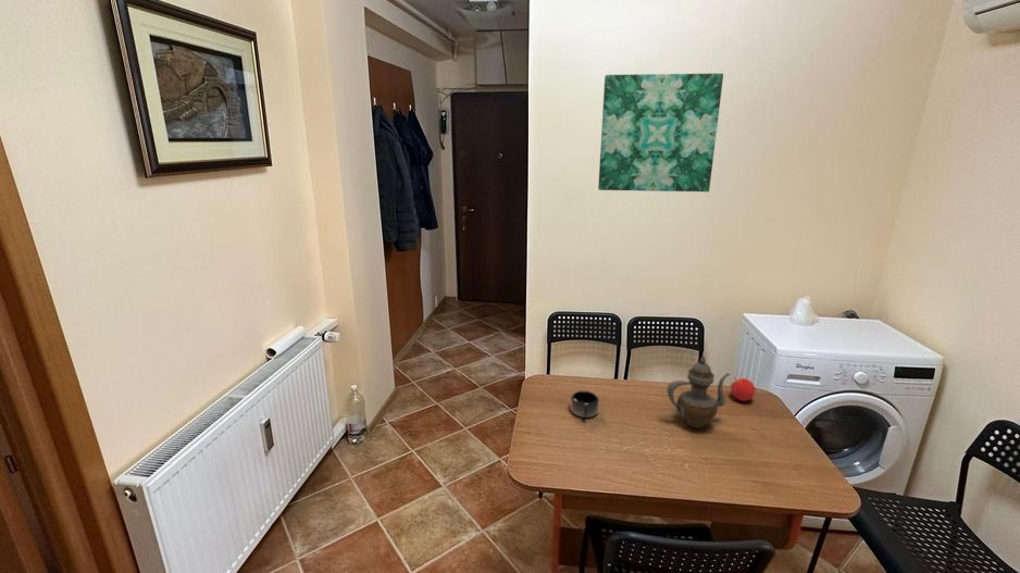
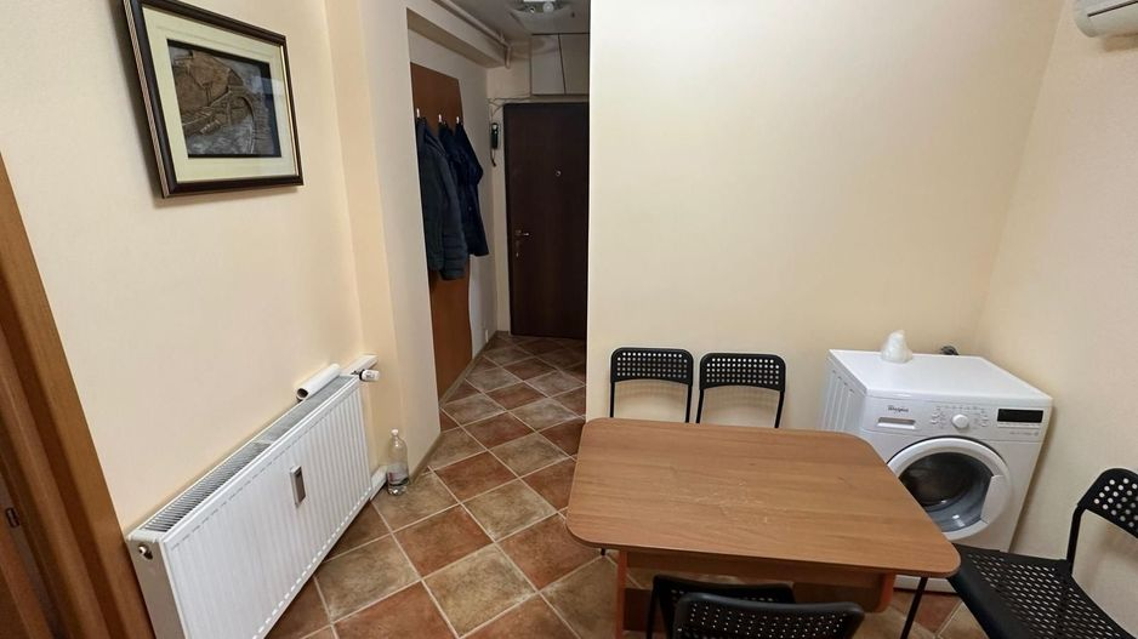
- teapot (697, 389)
- fruit (742, 389)
- wall art (657, 134)
- mug (584, 404)
